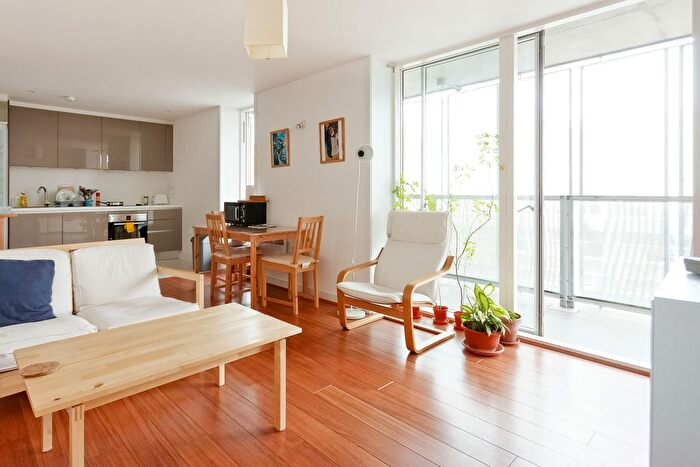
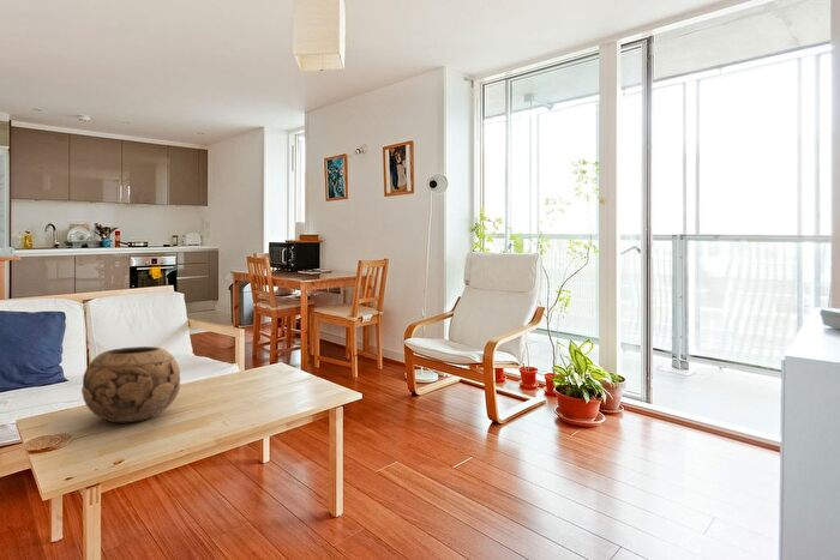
+ decorative bowl (133, 383)
